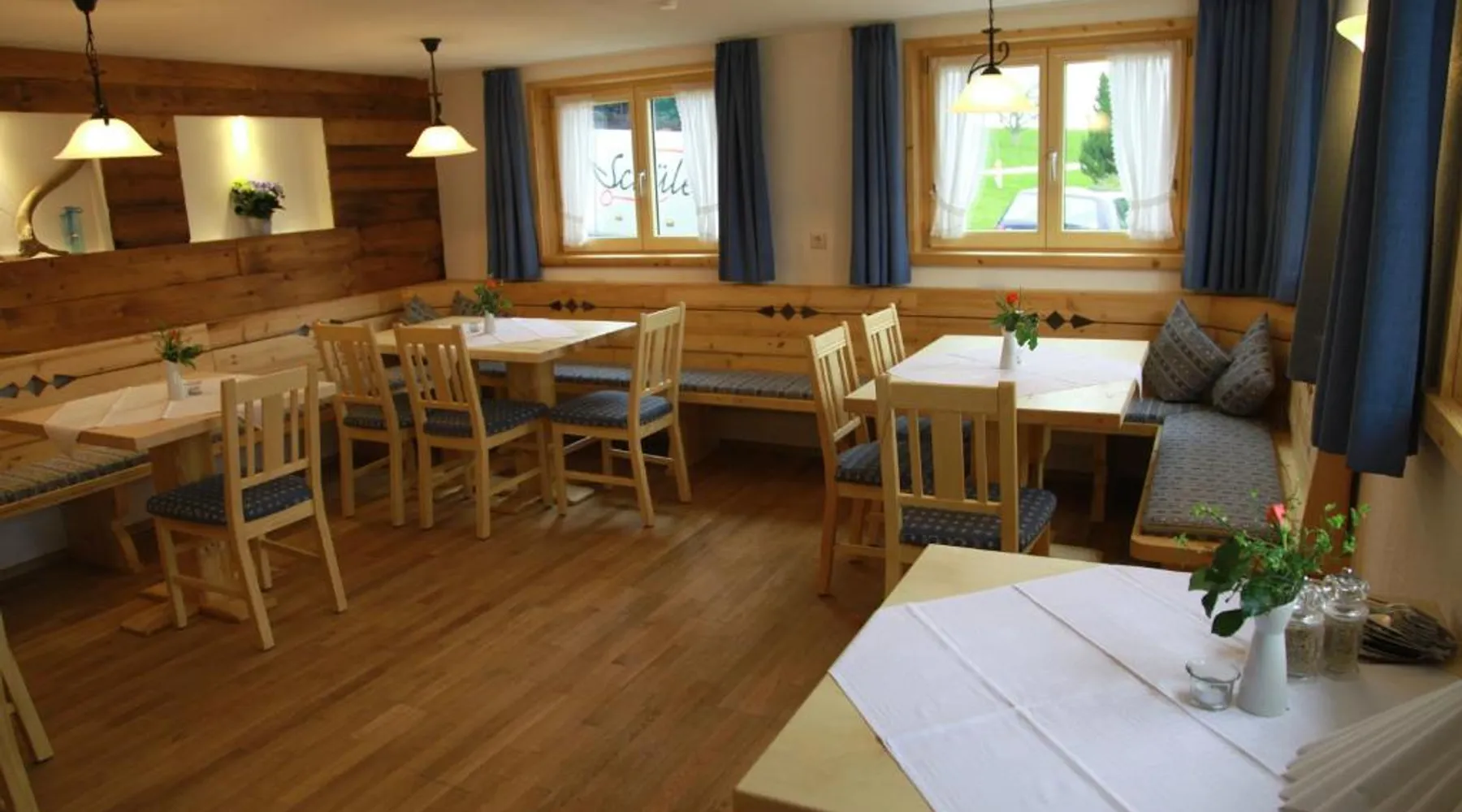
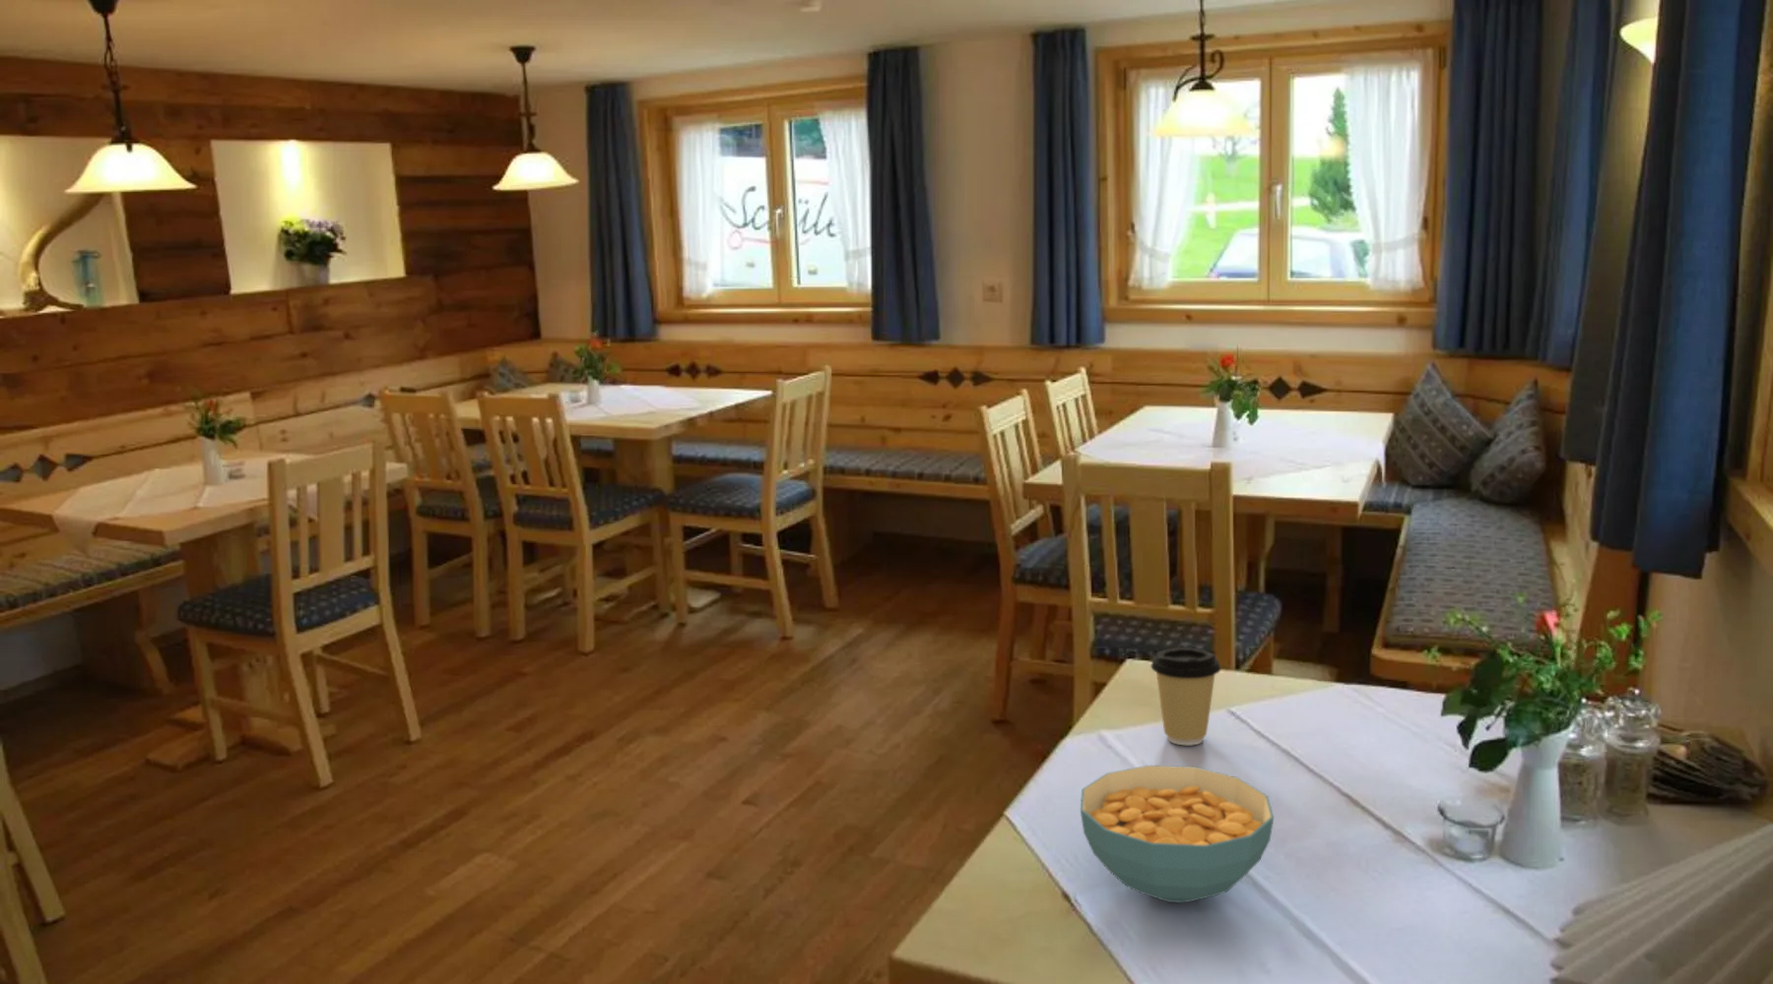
+ cereal bowl (1174, 846)
+ coffee cup (1185, 696)
